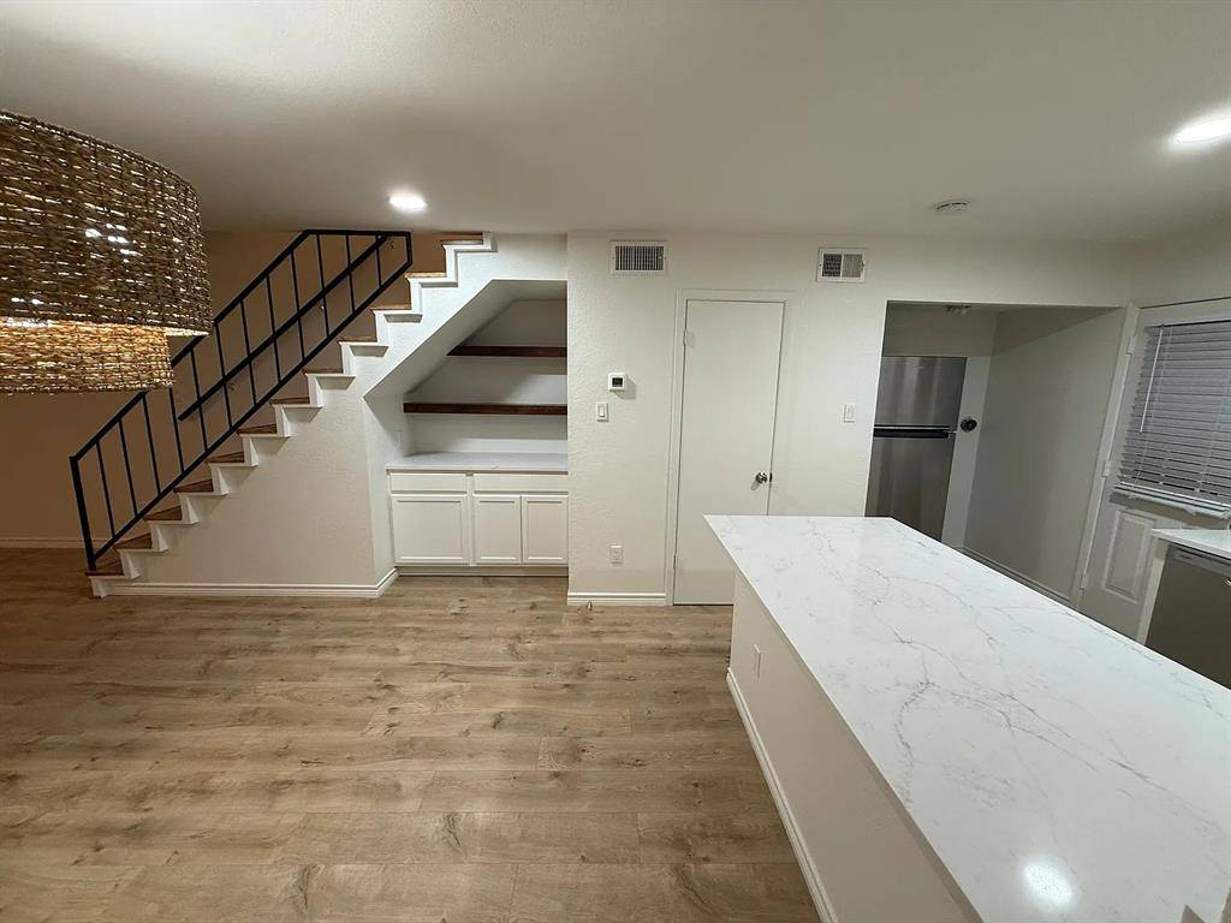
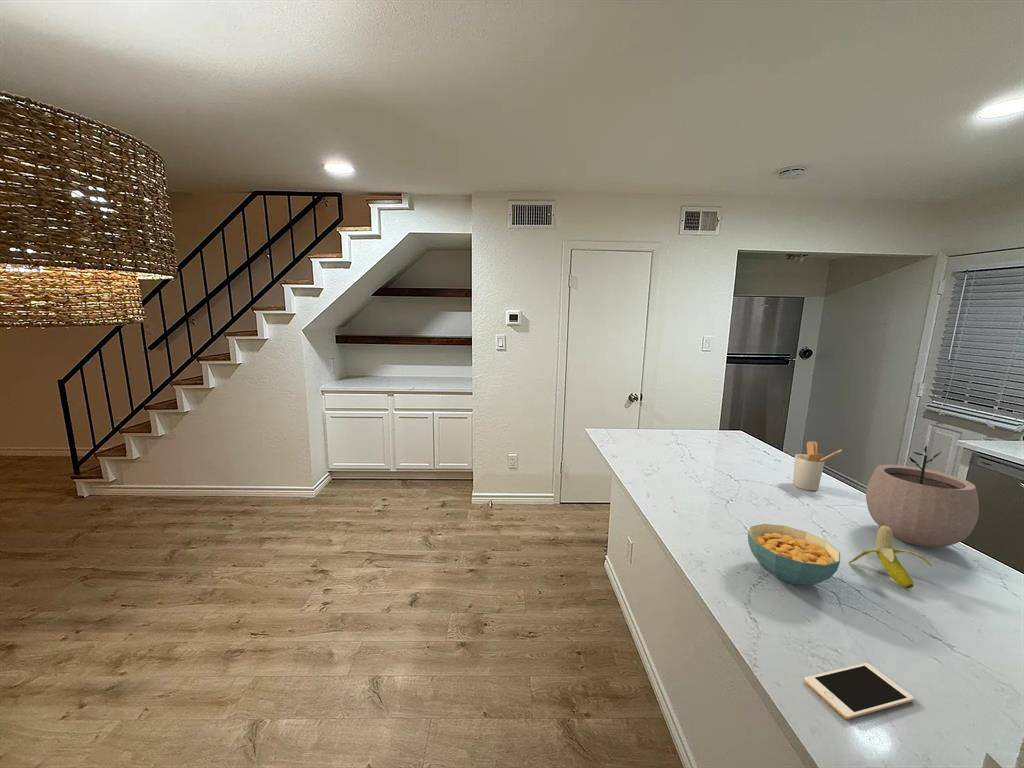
+ plant pot (919, 494)
+ banana (891, 554)
+ utensil holder (816, 466)
+ cell phone (857, 689)
+ cereal bowl (789, 559)
